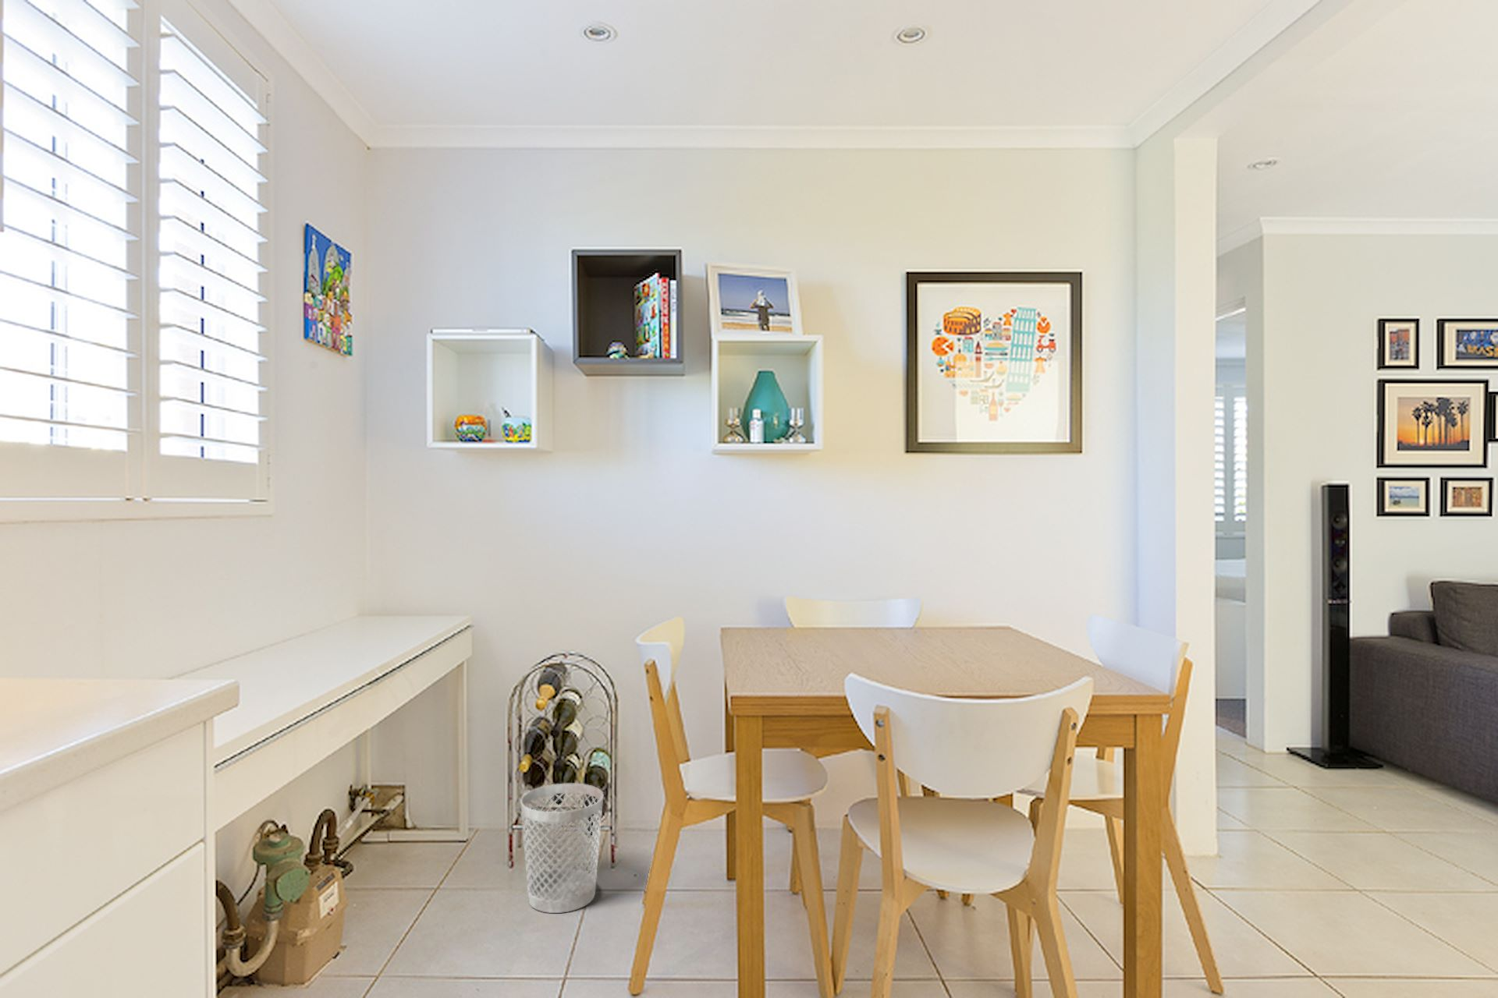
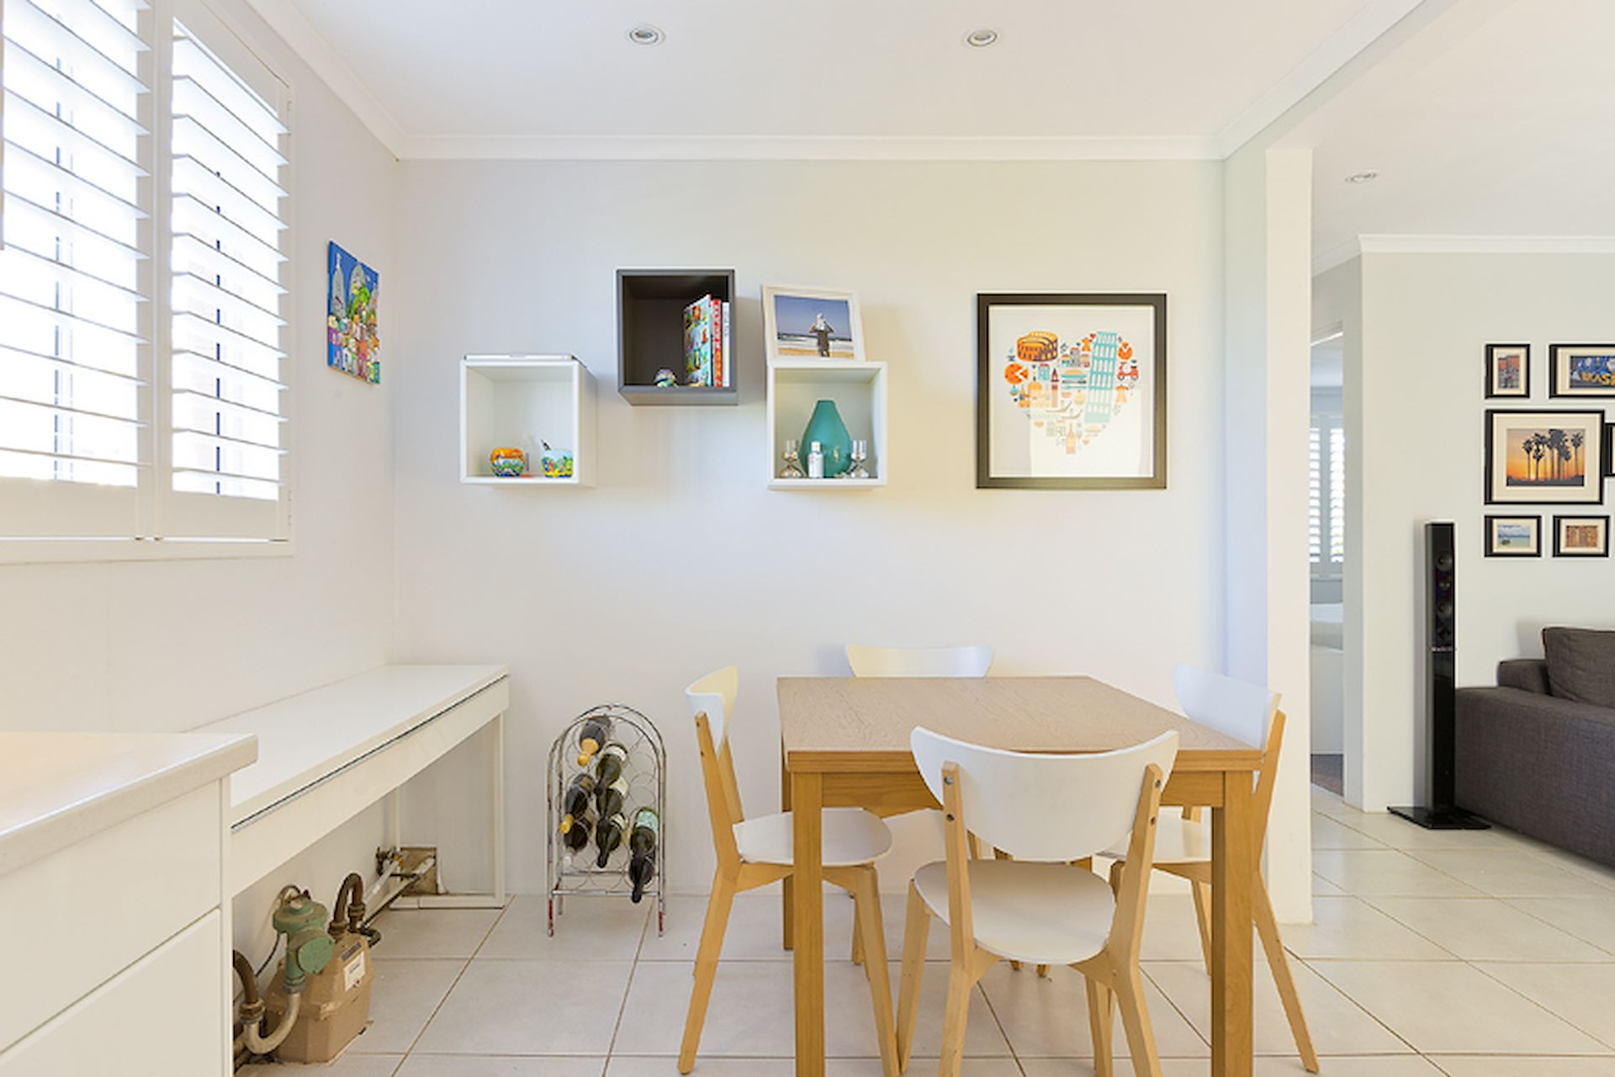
- wastebasket (563, 847)
